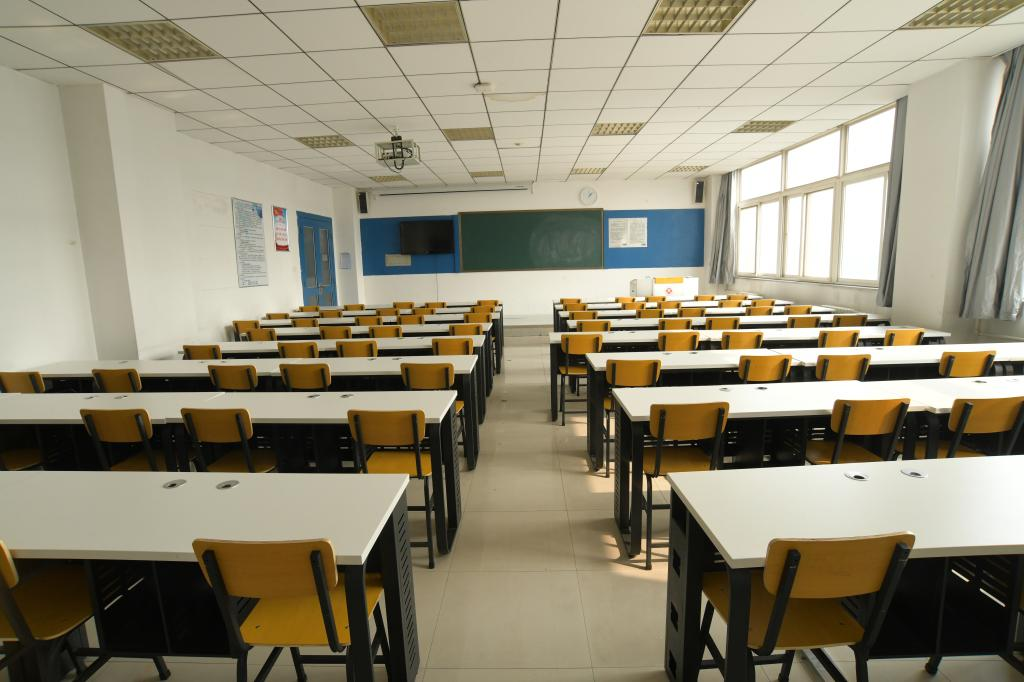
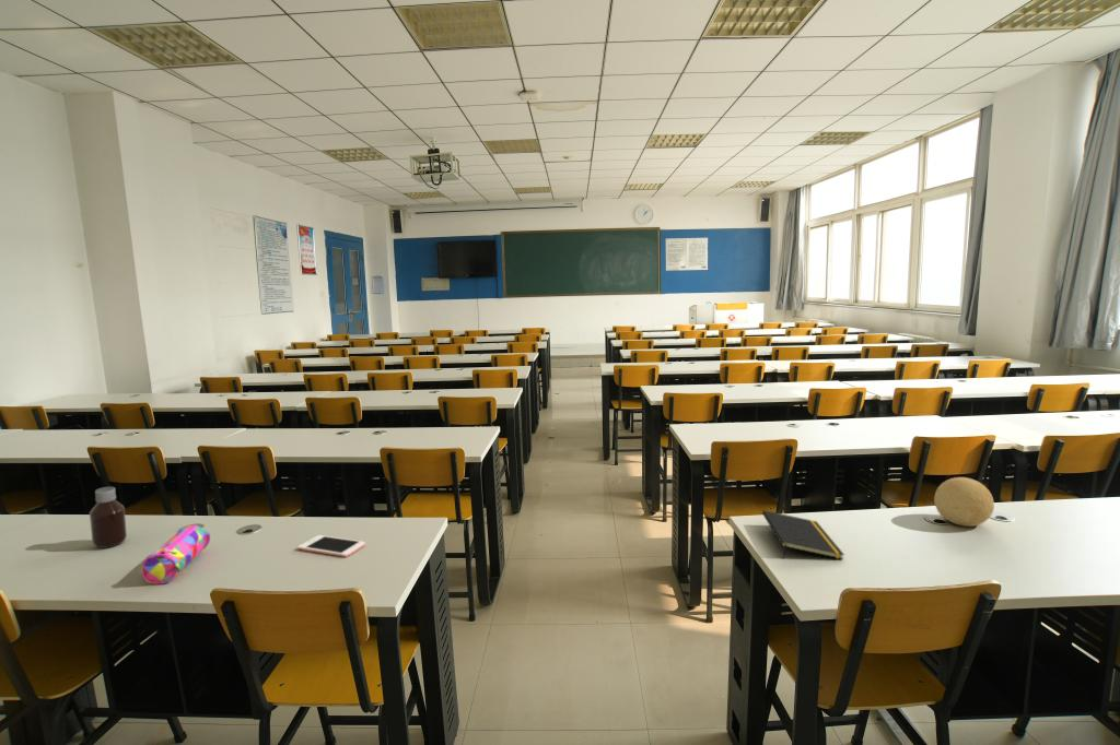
+ bottle (107, 516)
+ cell phone (331, 545)
+ notepad (800, 532)
+ decorative ball (964, 499)
+ pencil case (177, 552)
